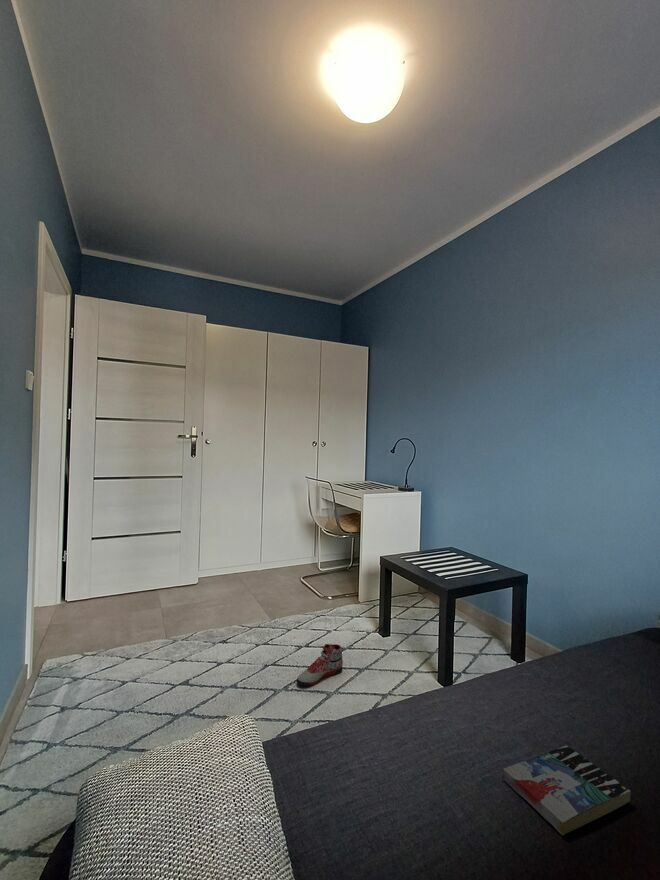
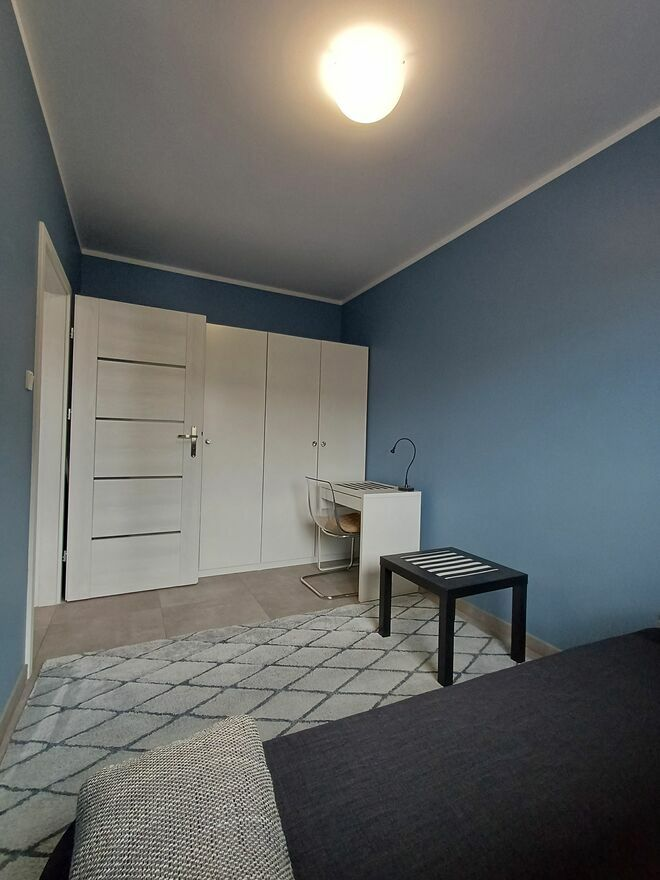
- book (564, 783)
- sneaker (320, 662)
